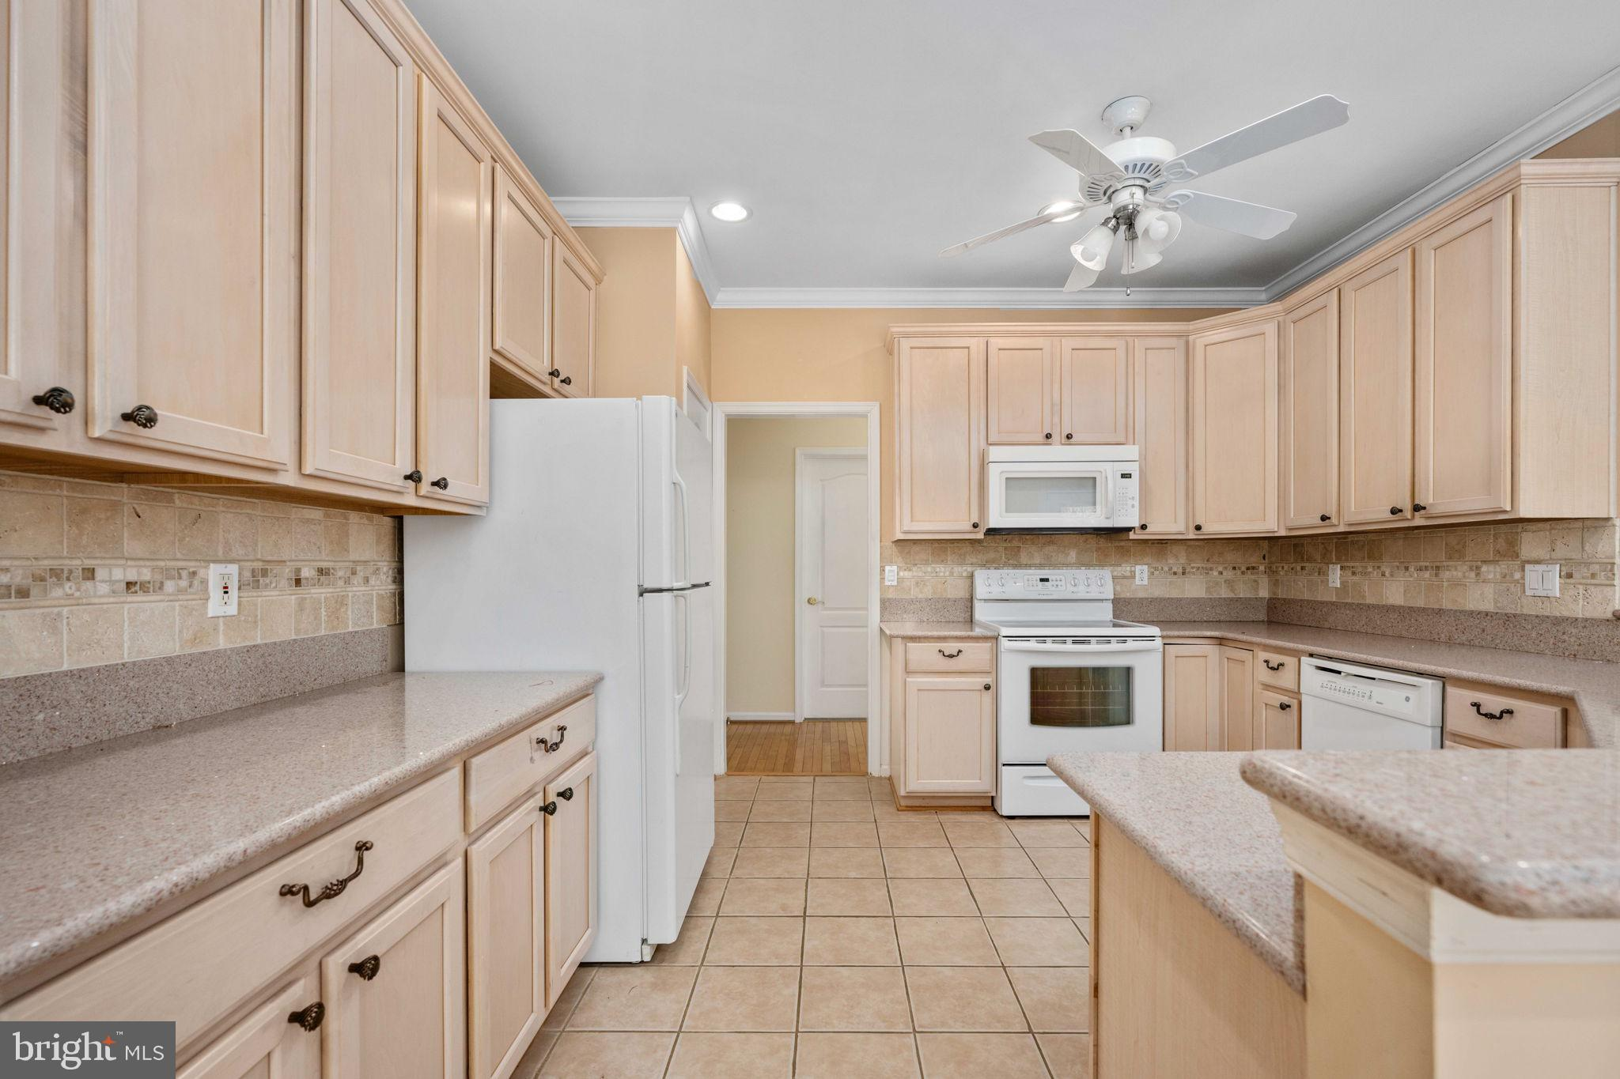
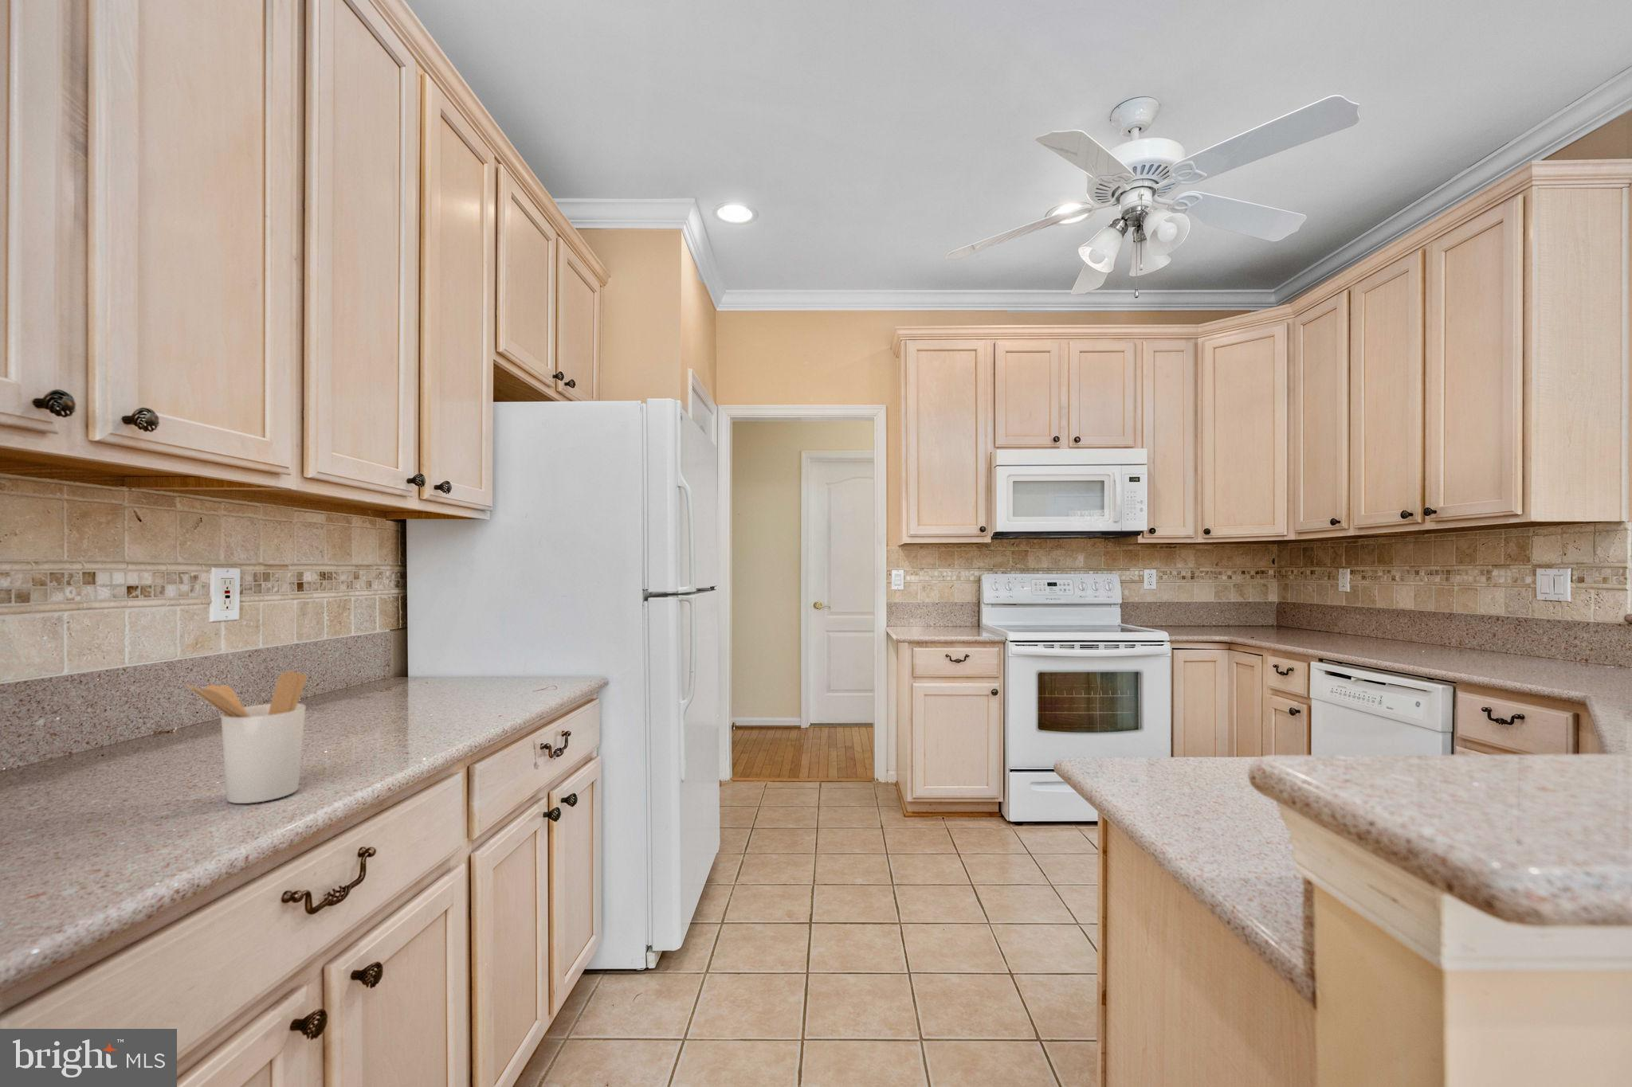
+ utensil holder (245, 735)
